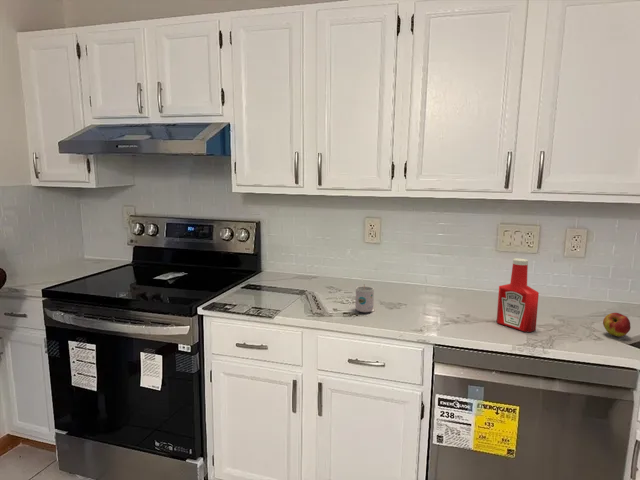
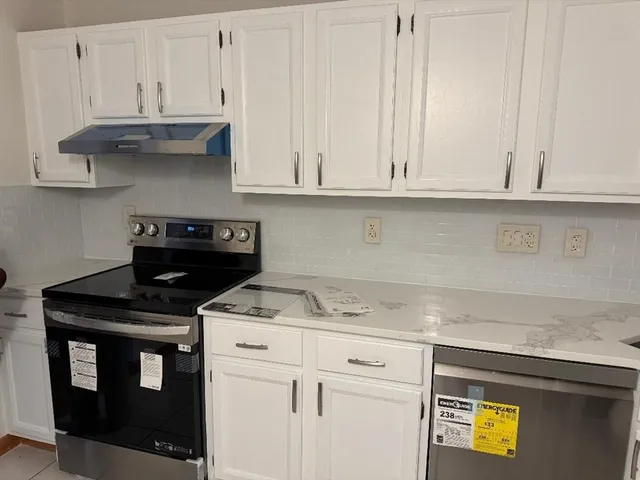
- mug (364, 295)
- soap bottle (518, 293)
- apple (616, 324)
